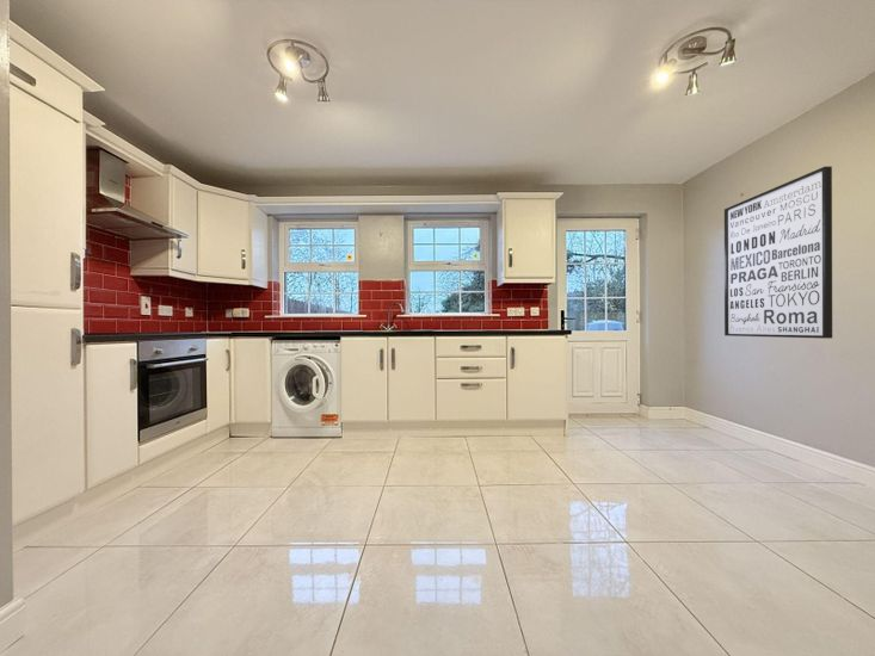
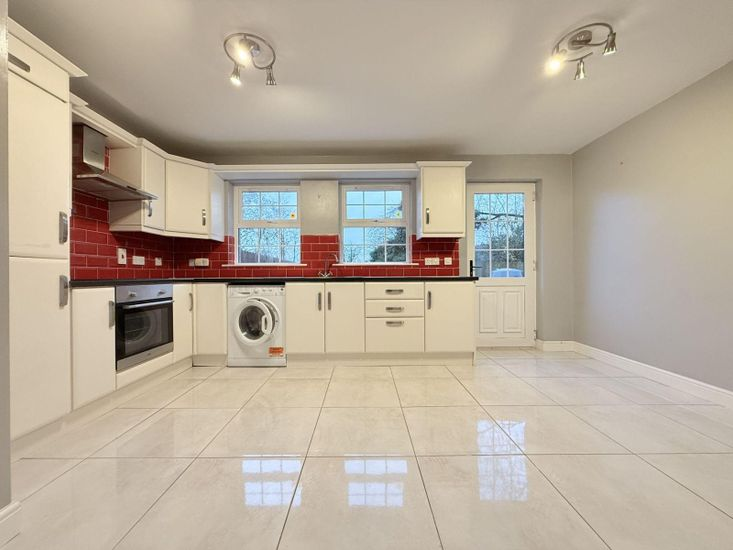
- wall art (770, 264)
